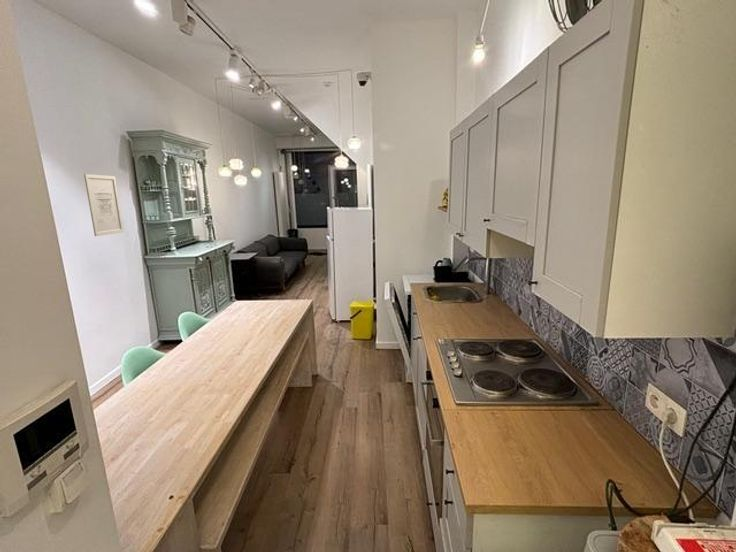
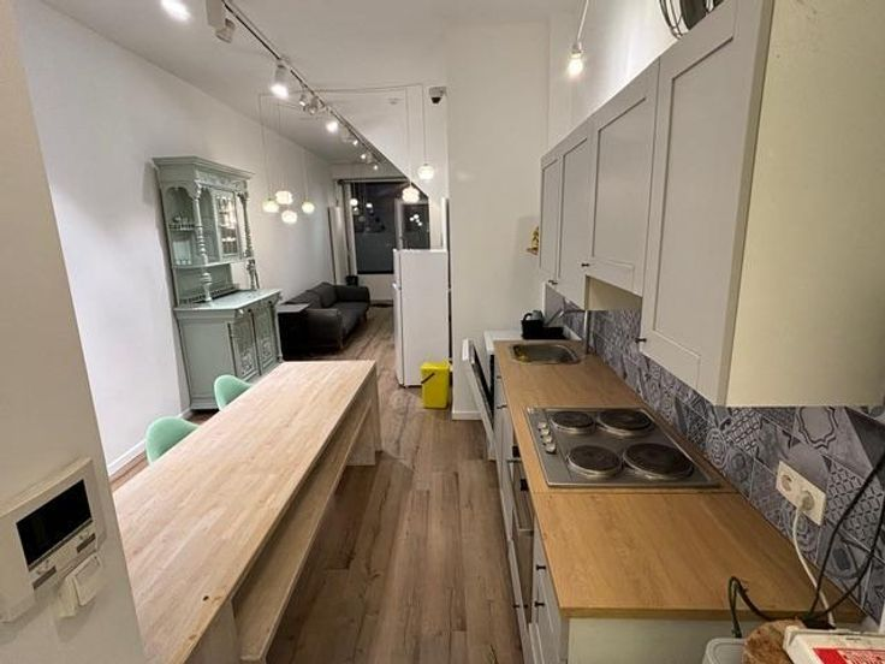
- wall art (105, 205)
